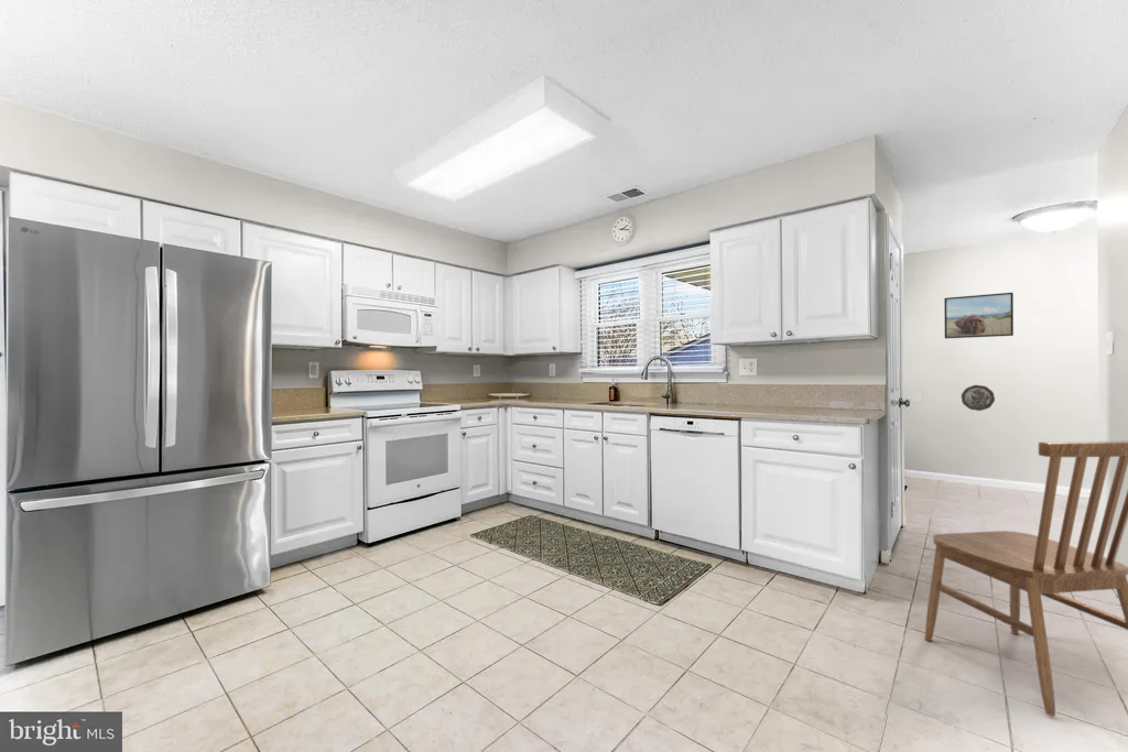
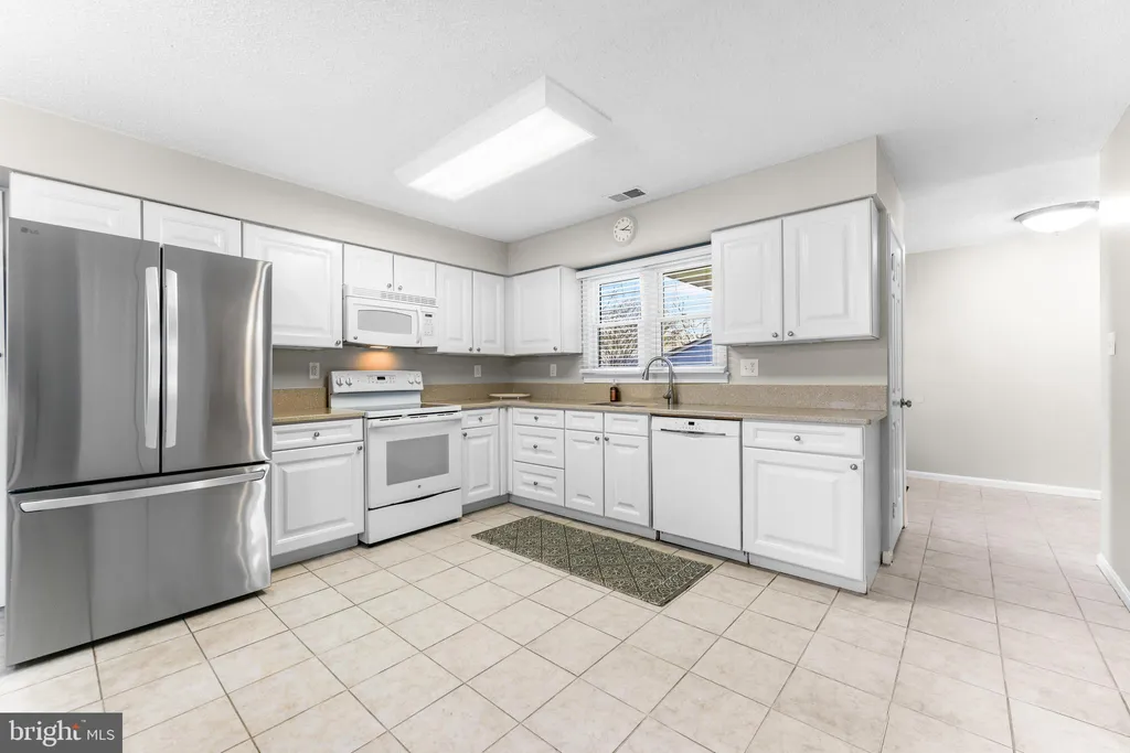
- decorative plate (977, 397)
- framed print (977, 316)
- dining chair (1030, 552)
